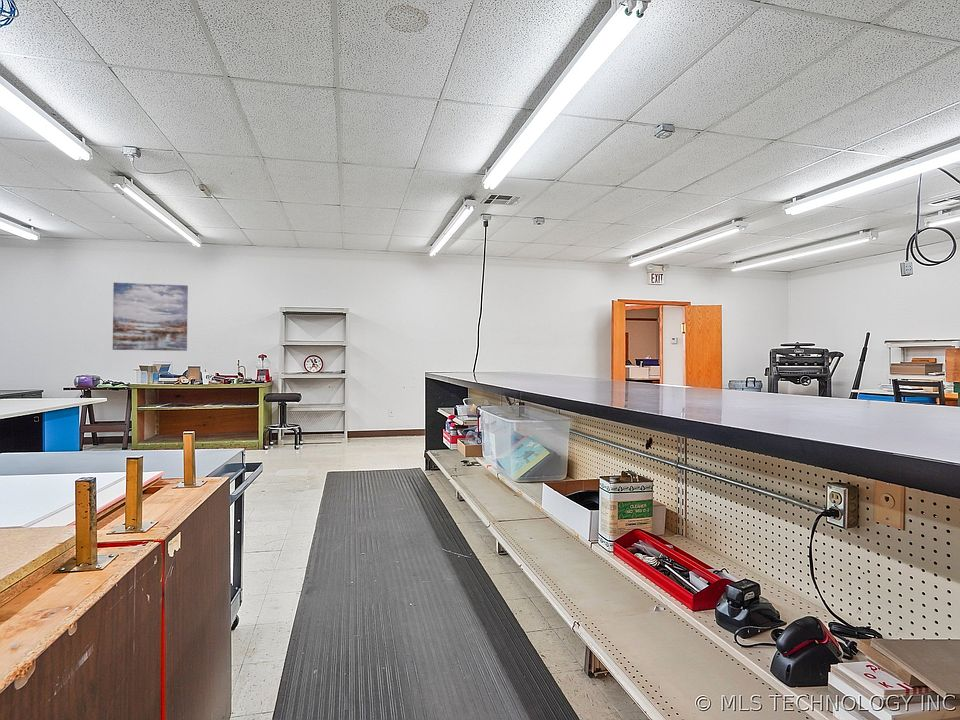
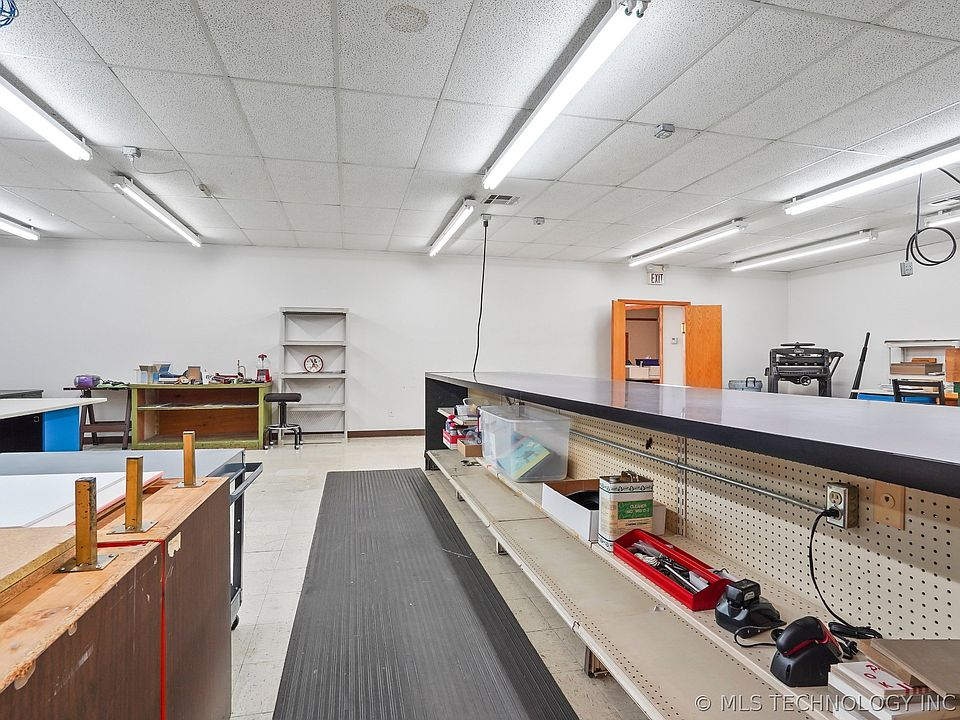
- wall art (150, 317)
